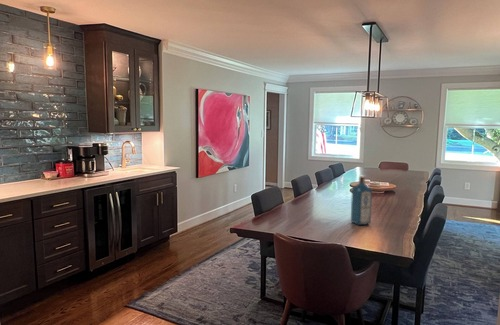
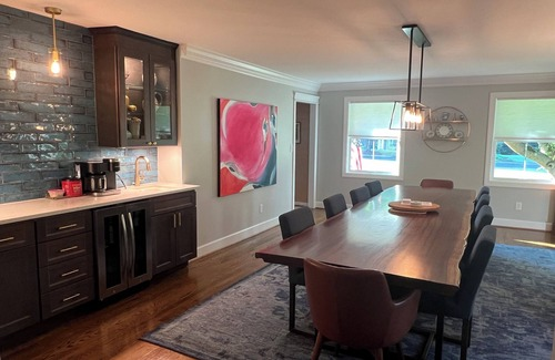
- liquor (361, 199)
